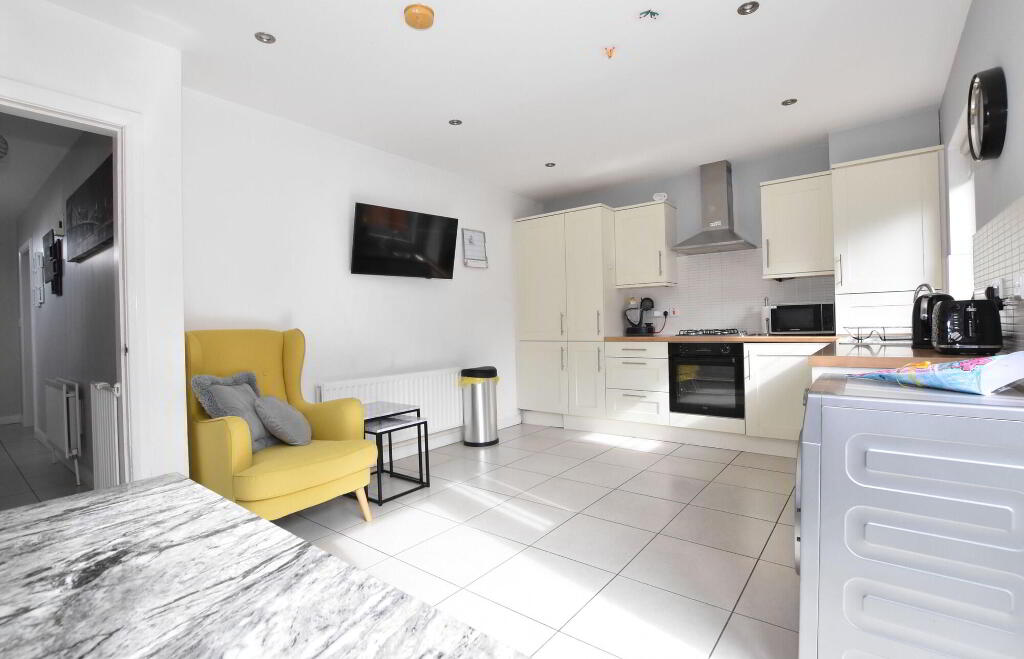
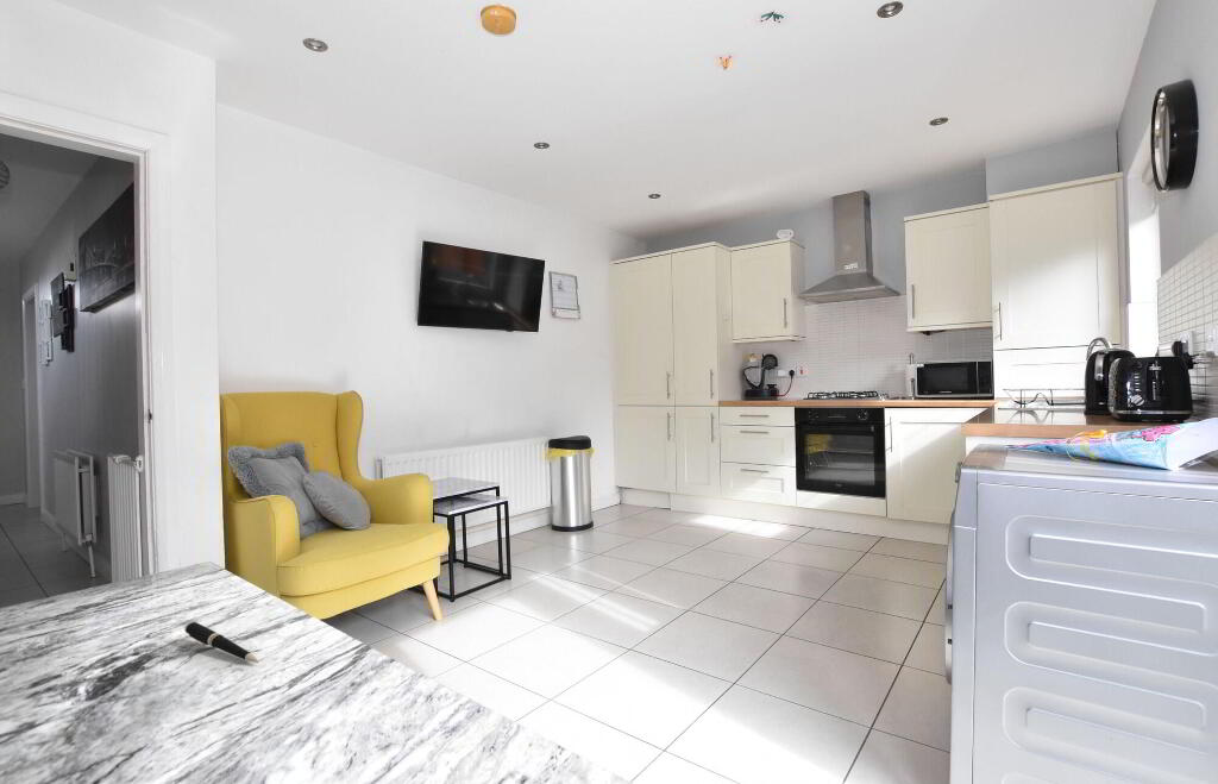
+ pen (222, 641)
